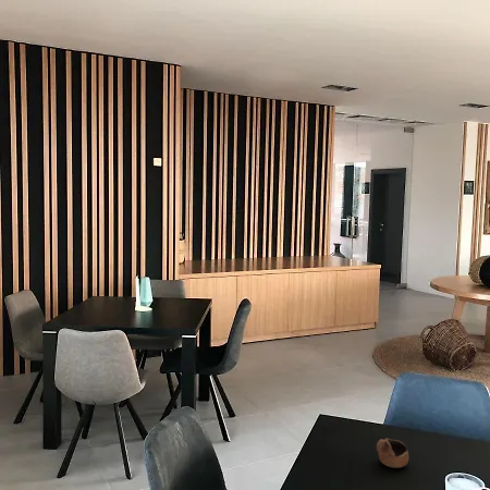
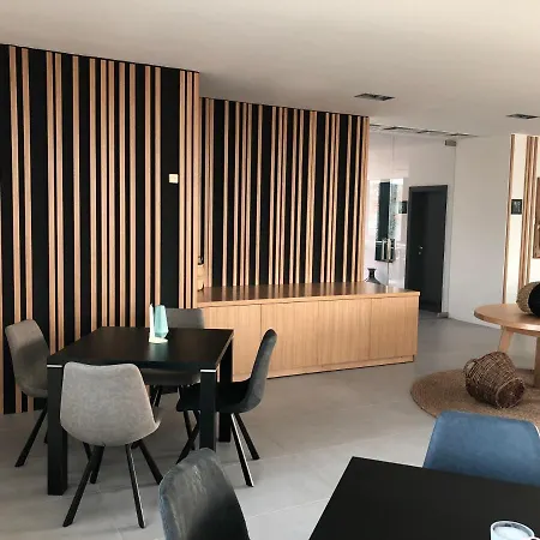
- cup (390, 450)
